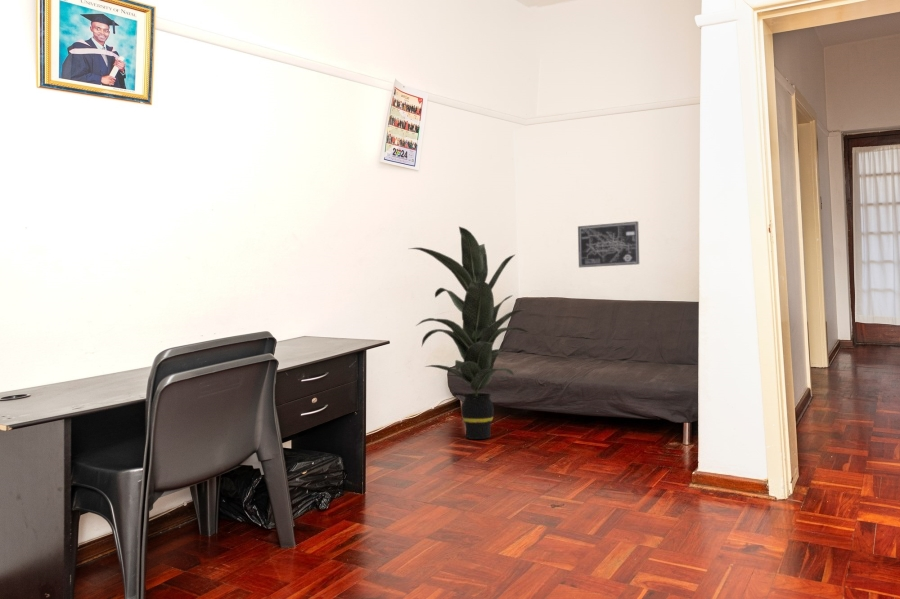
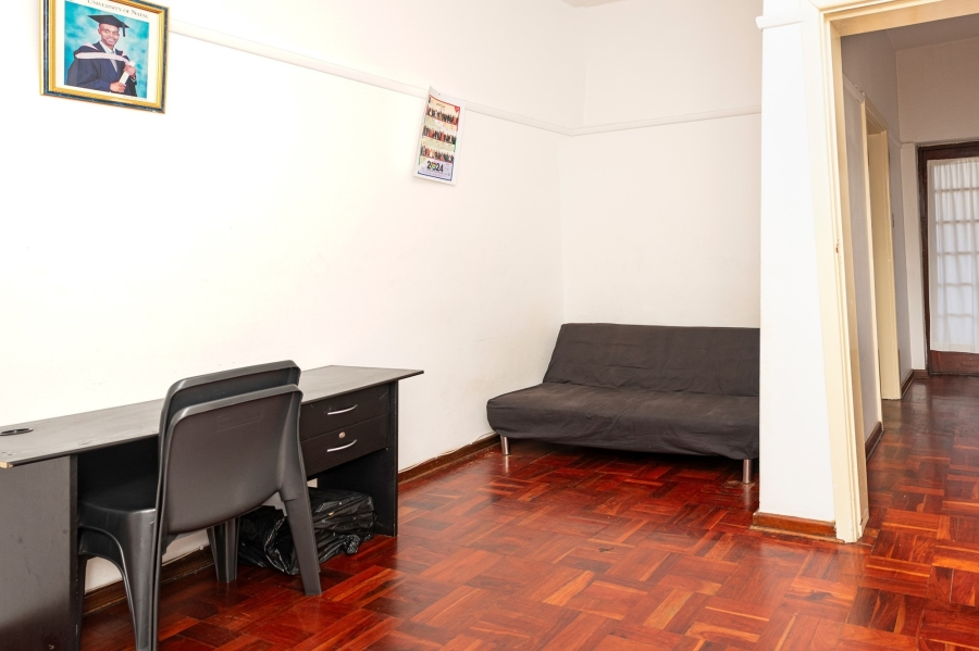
- indoor plant (468, 333)
- wall art (608, 244)
